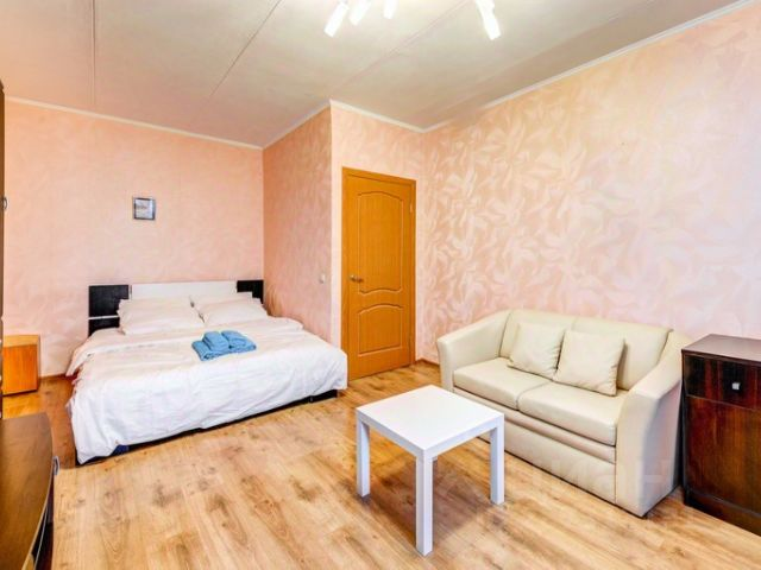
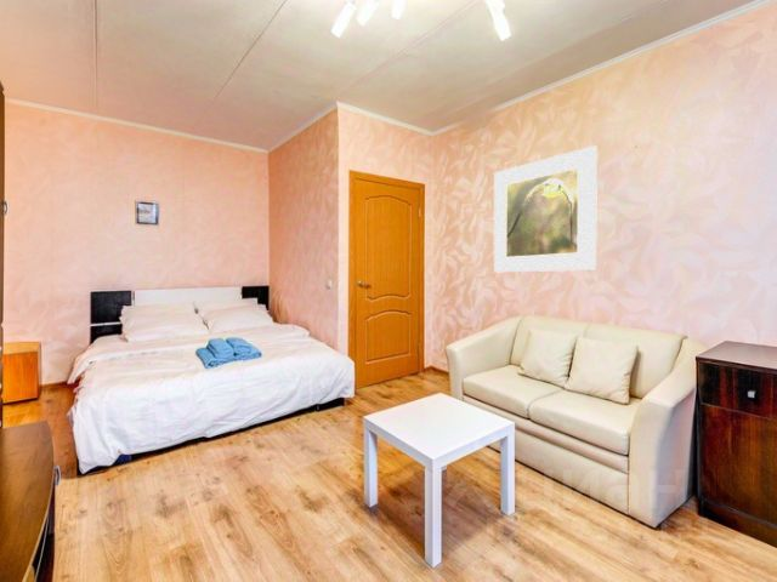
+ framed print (539, 216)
